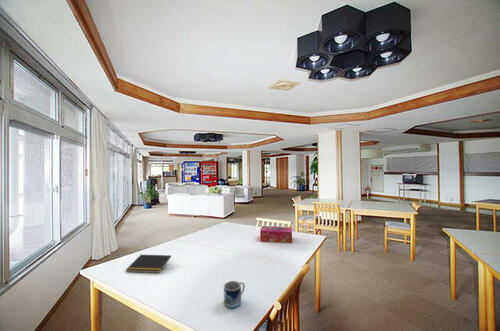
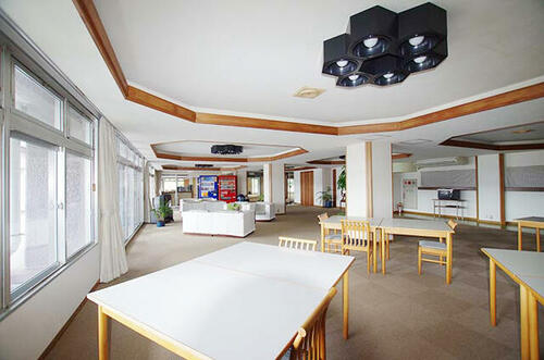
- mug (235, 292)
- notepad (149, 263)
- tissue box (276, 234)
